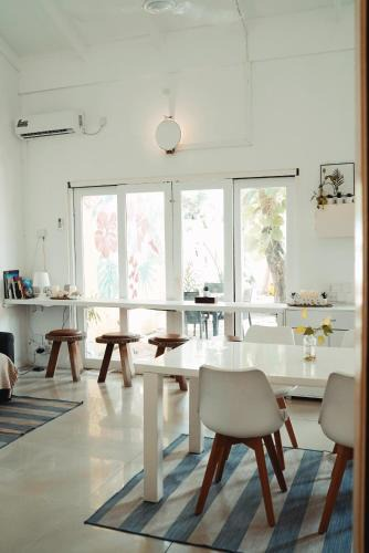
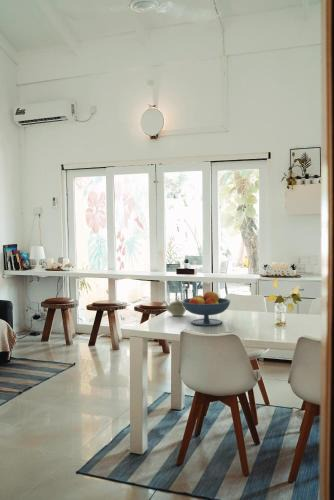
+ fruit bowl (206, 307)
+ teapot (176, 306)
